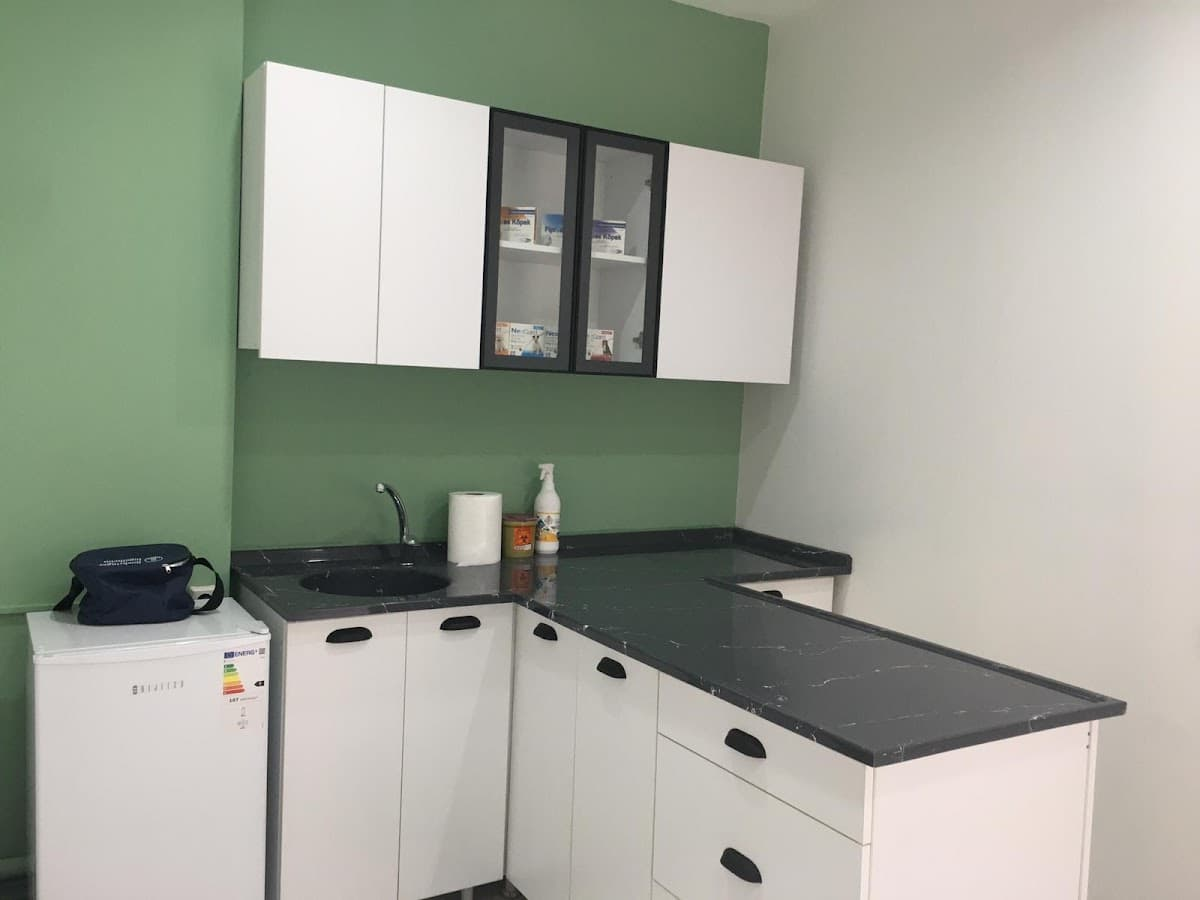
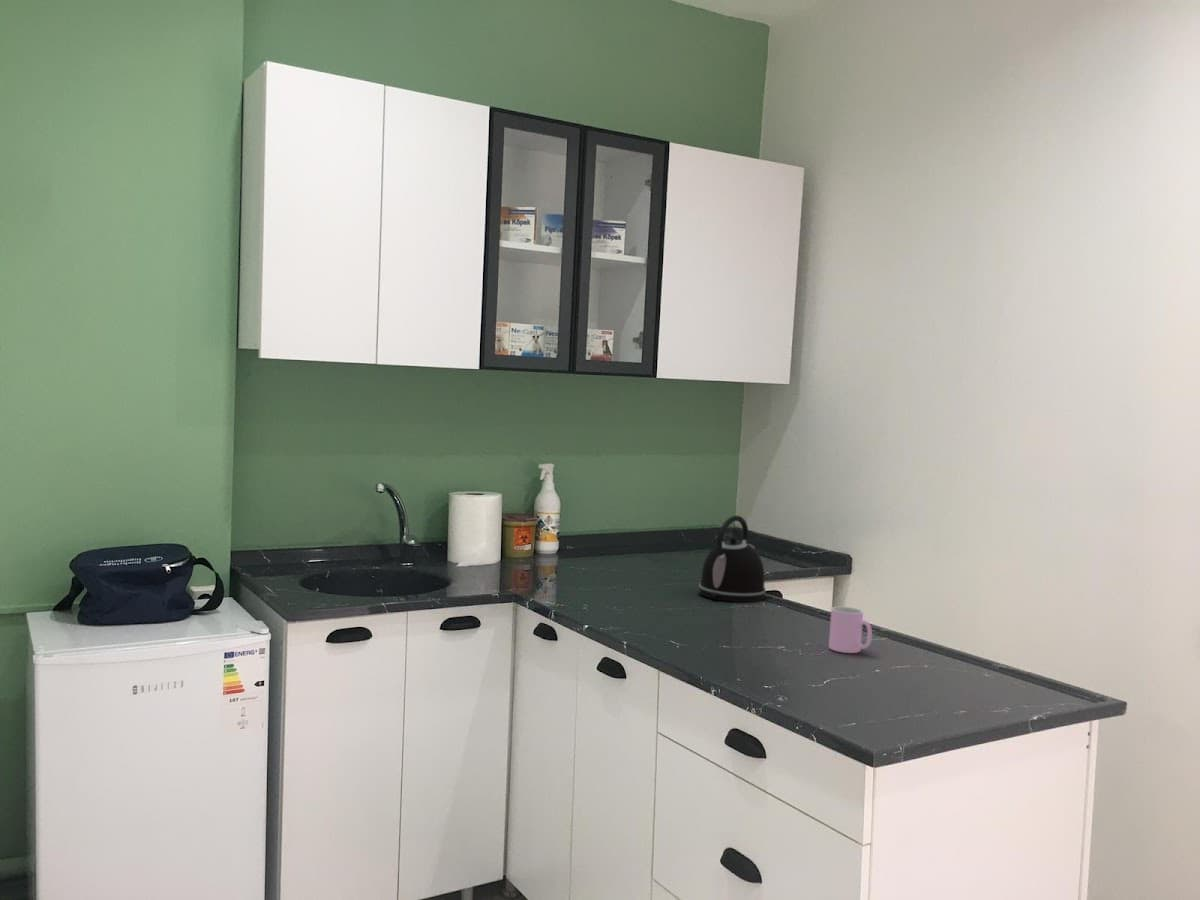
+ cup (852, 631)
+ kettle (734, 555)
